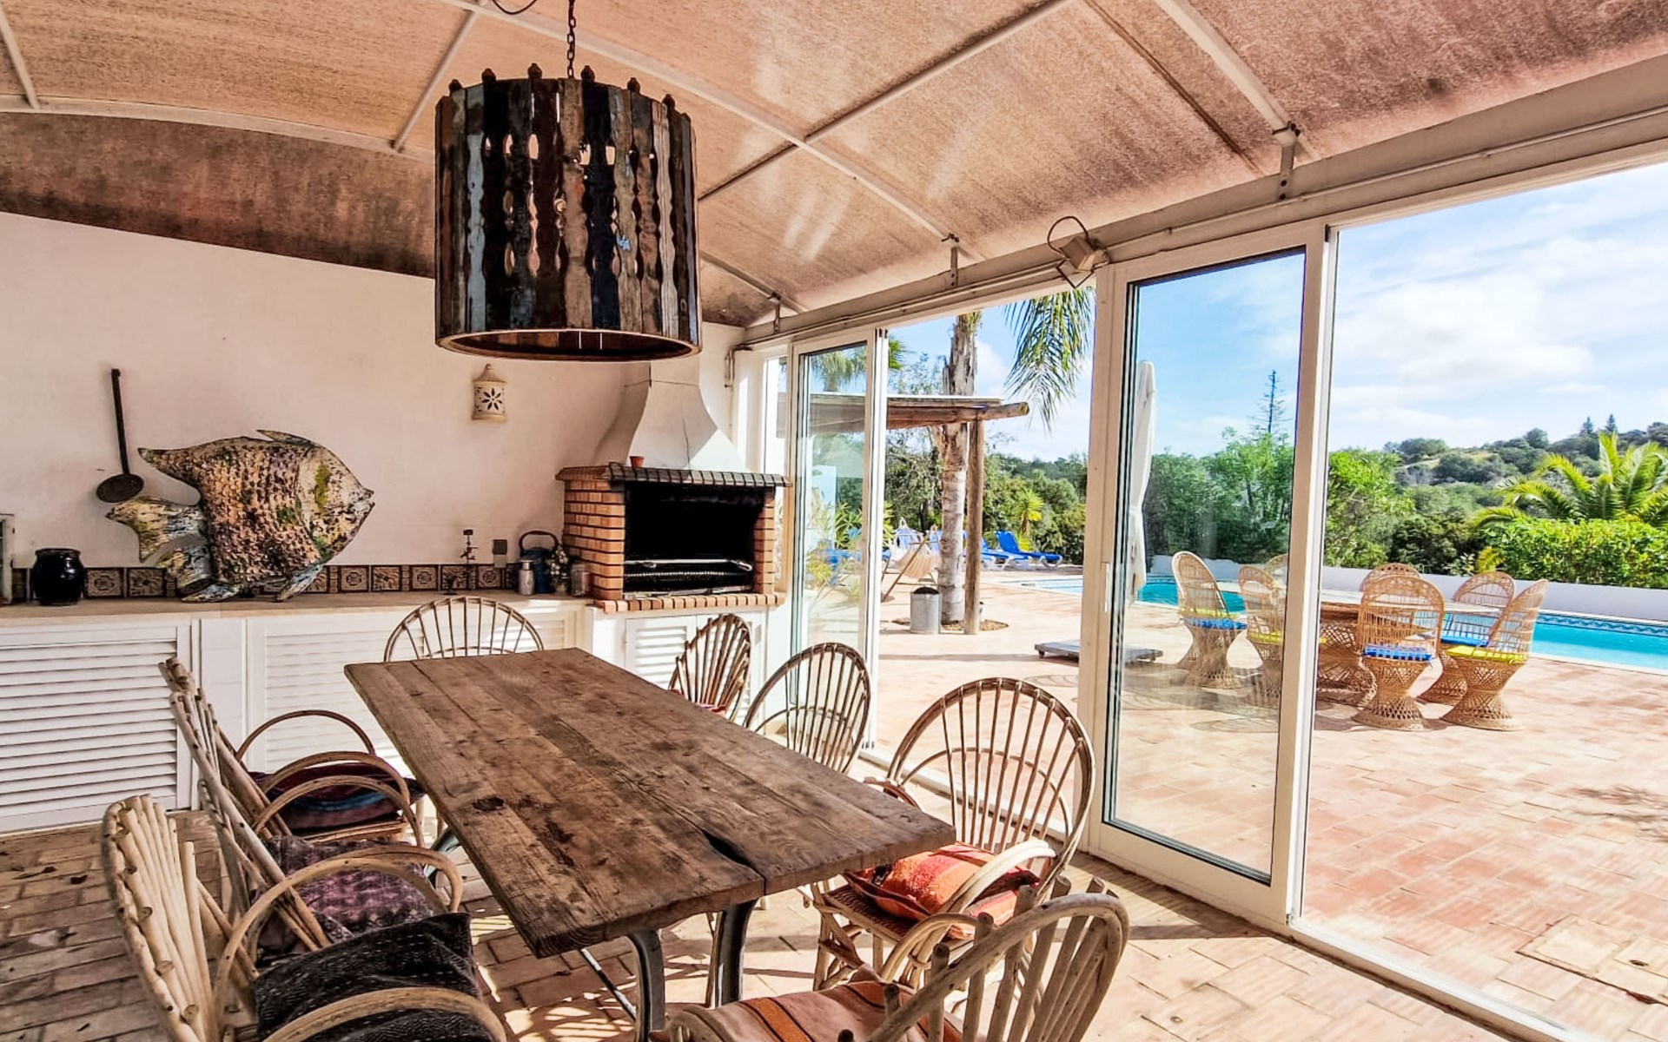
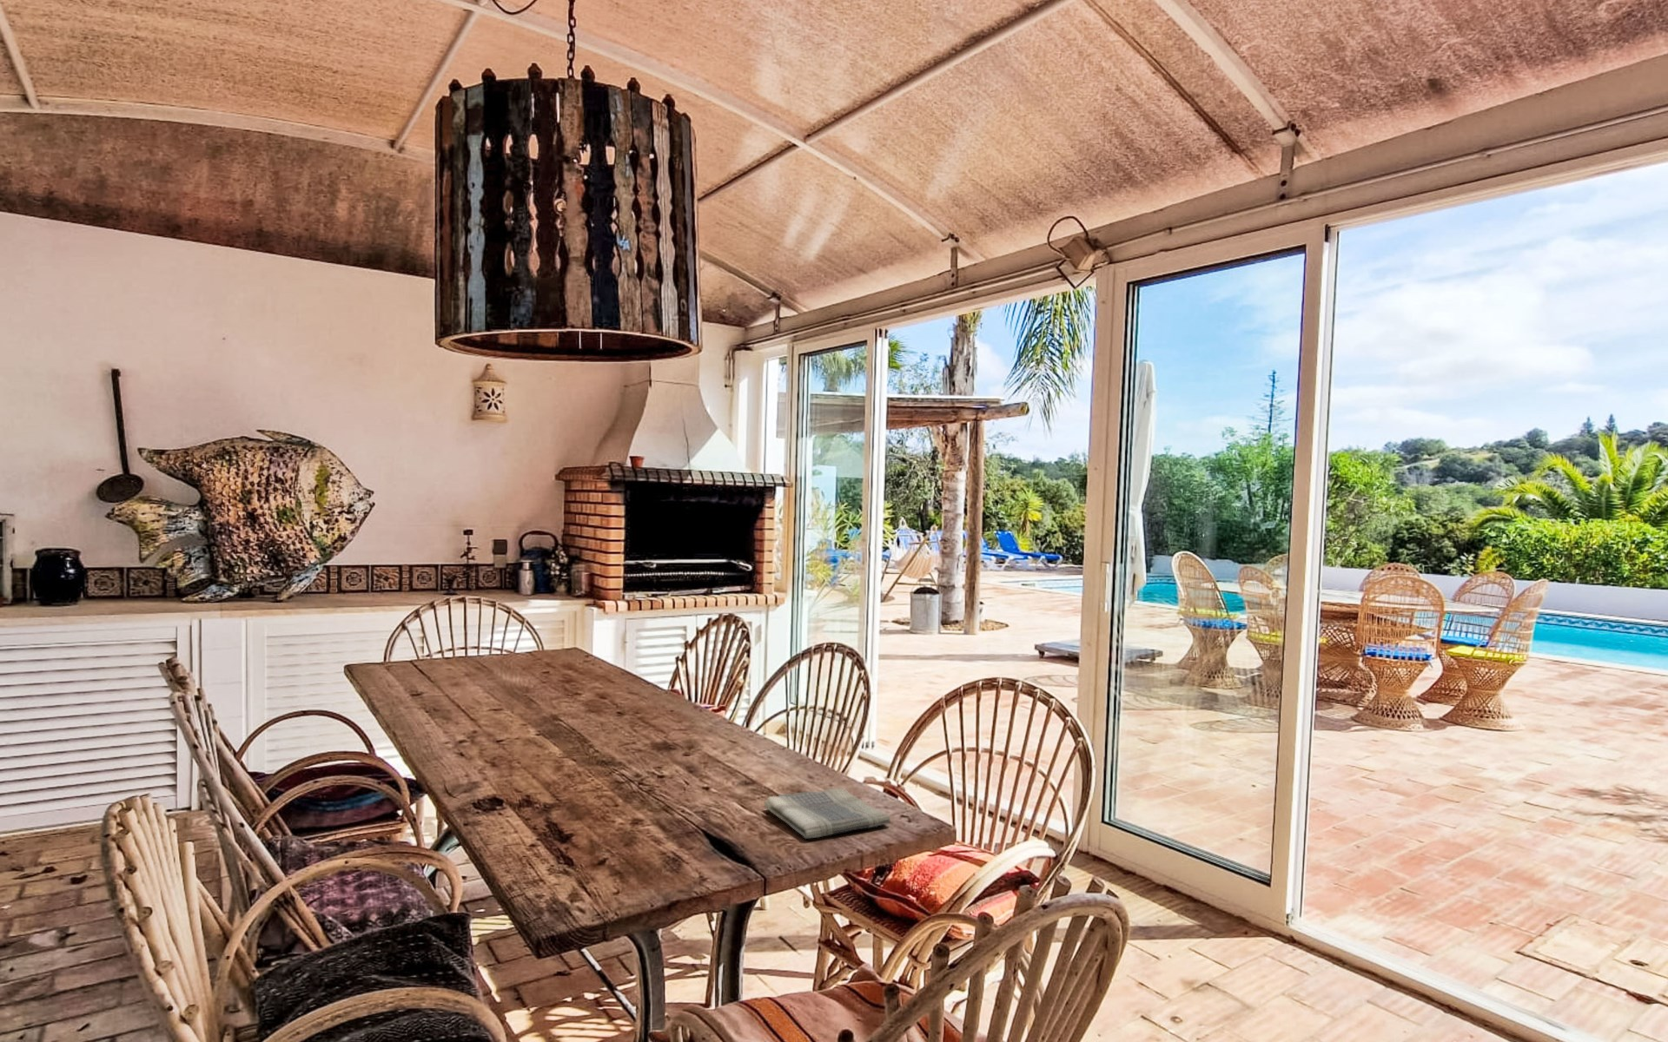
+ dish towel (825, 808)
